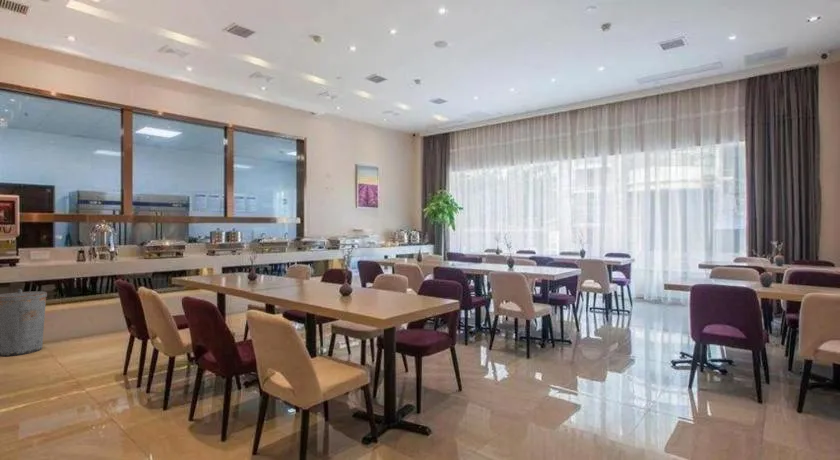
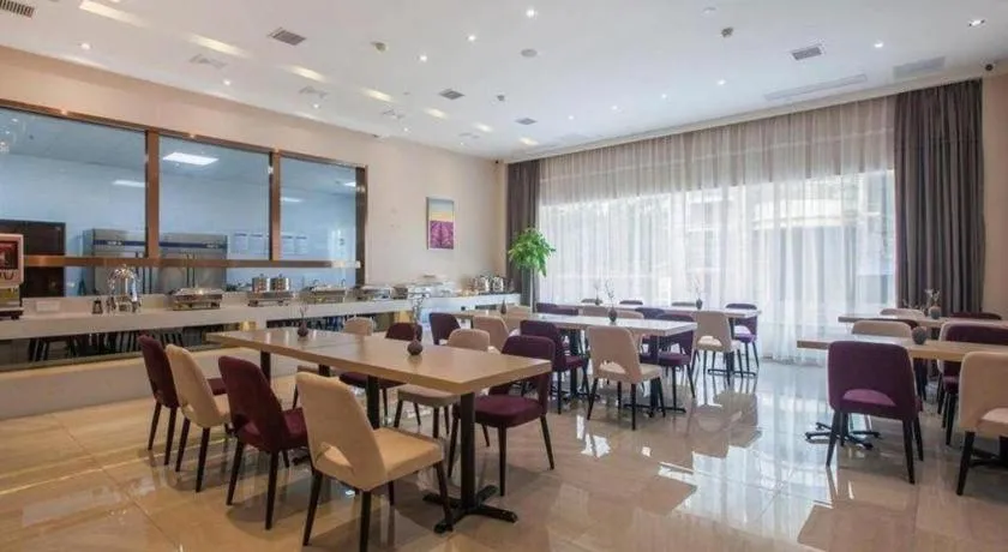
- trash can (19, 320)
